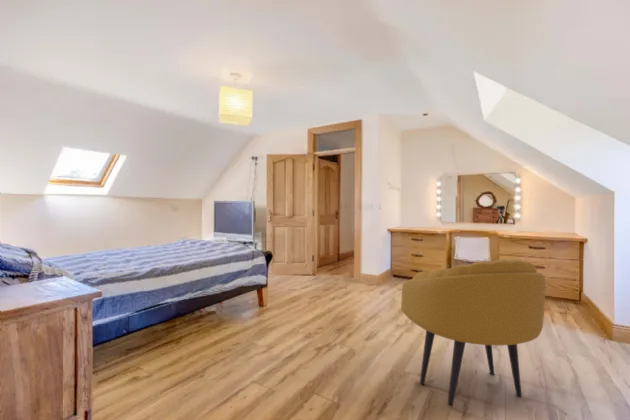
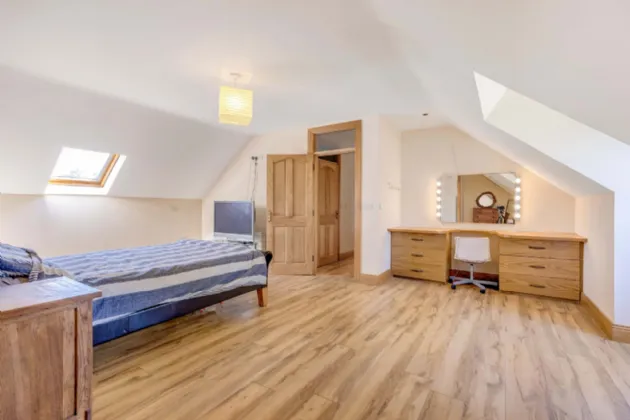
- armchair (473, 320)
